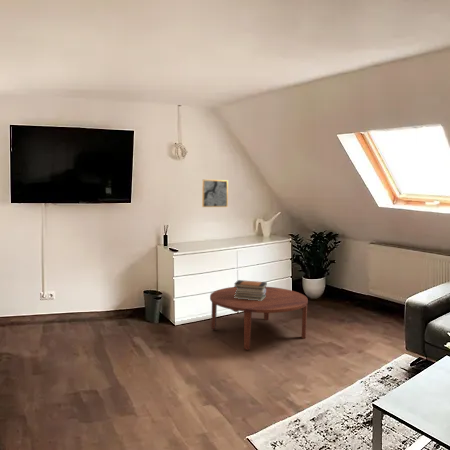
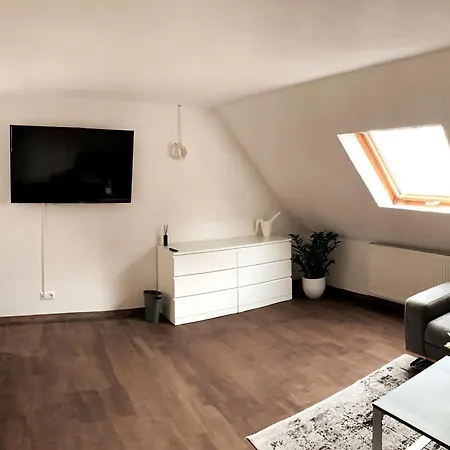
- book stack (250, 290)
- wall art (215, 193)
- coffee table (258, 312)
